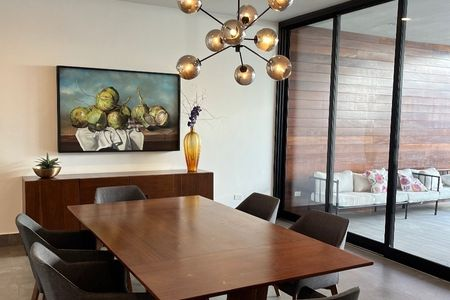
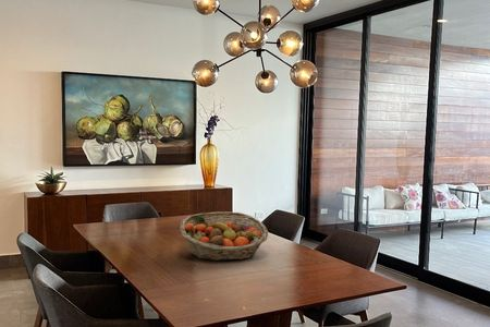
+ fruit basket (223, 234)
